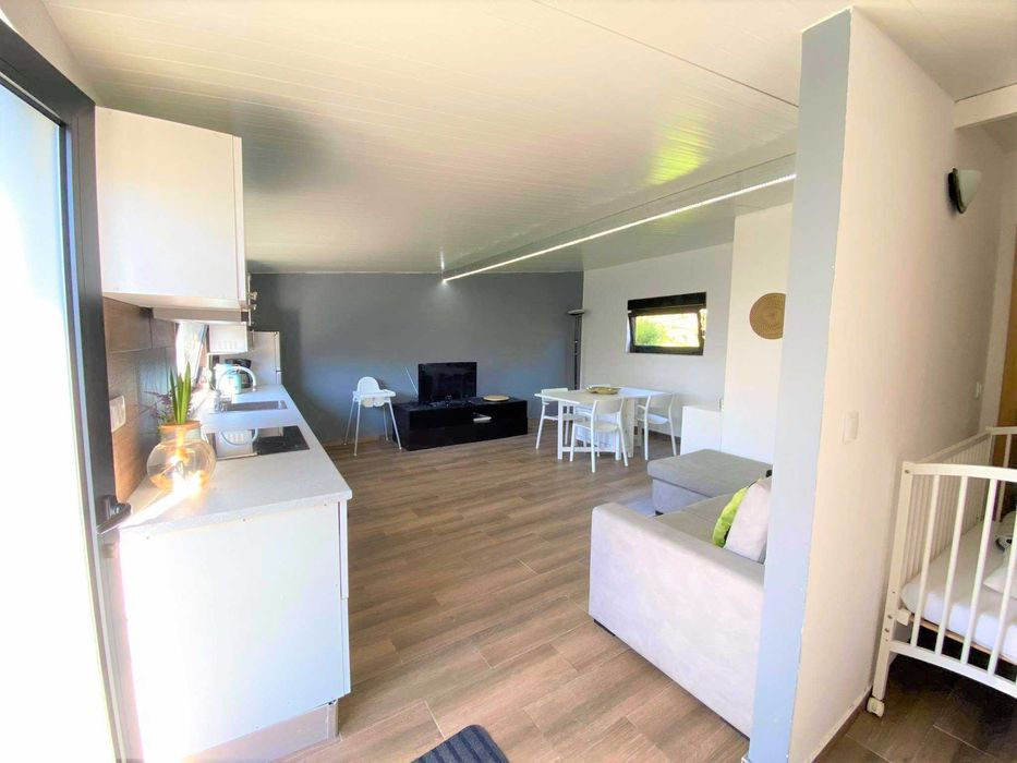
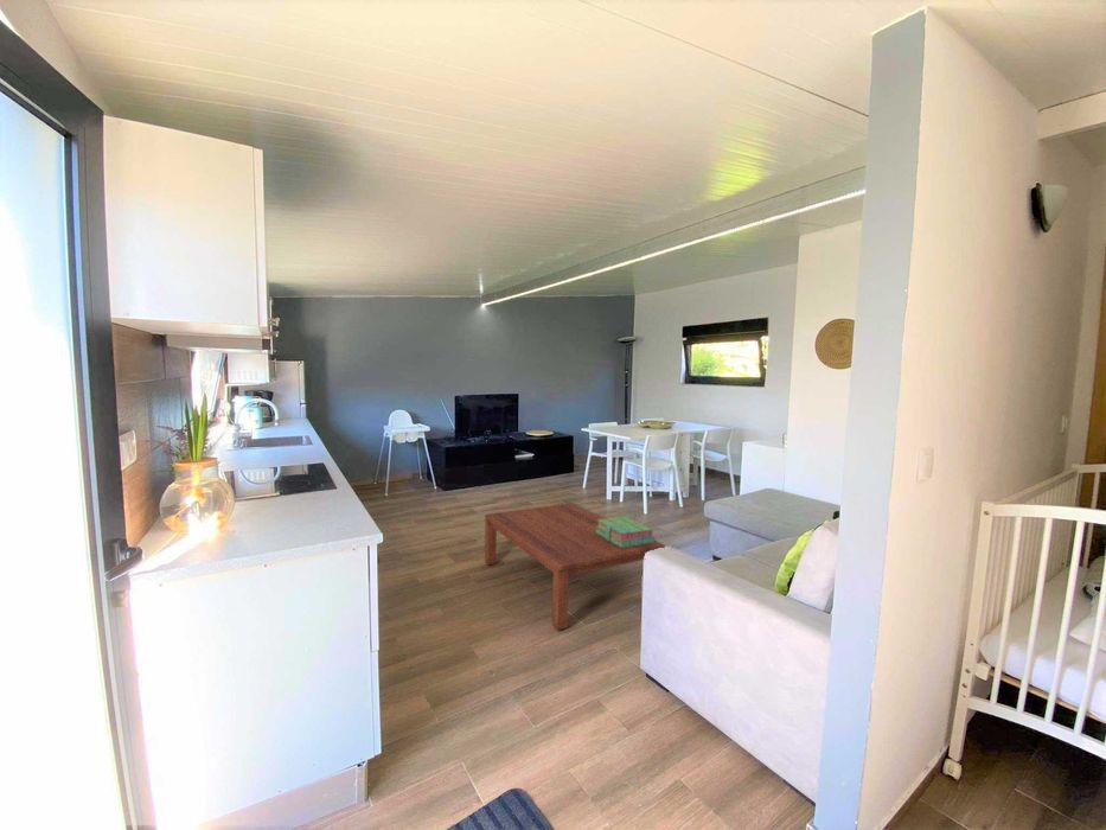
+ stack of books (624, 530)
+ coffee table (567, 554)
